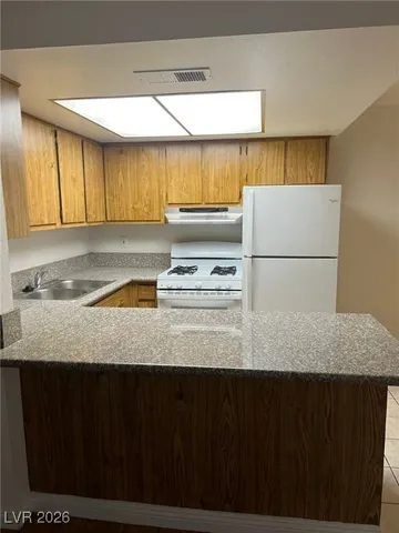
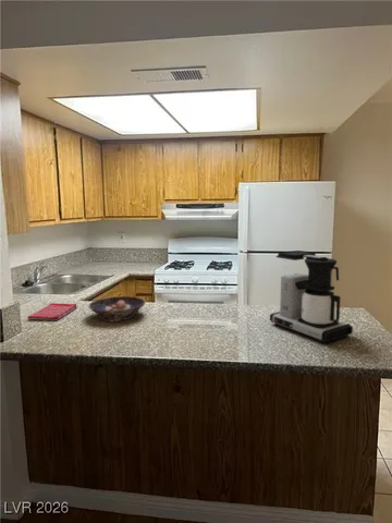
+ bowl (118, 307)
+ dish towel (53, 311)
+ coffee maker (309, 293)
